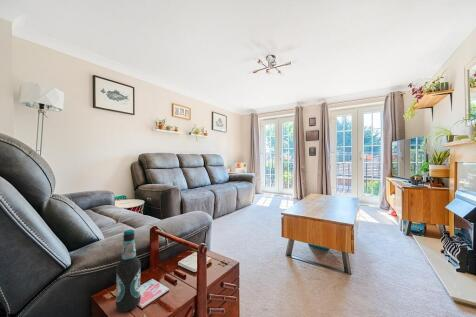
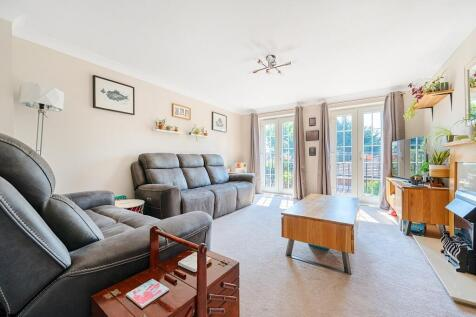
- bottle (128, 268)
